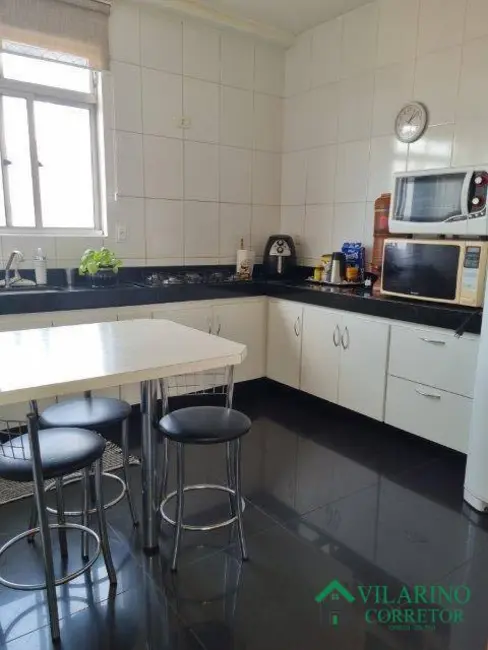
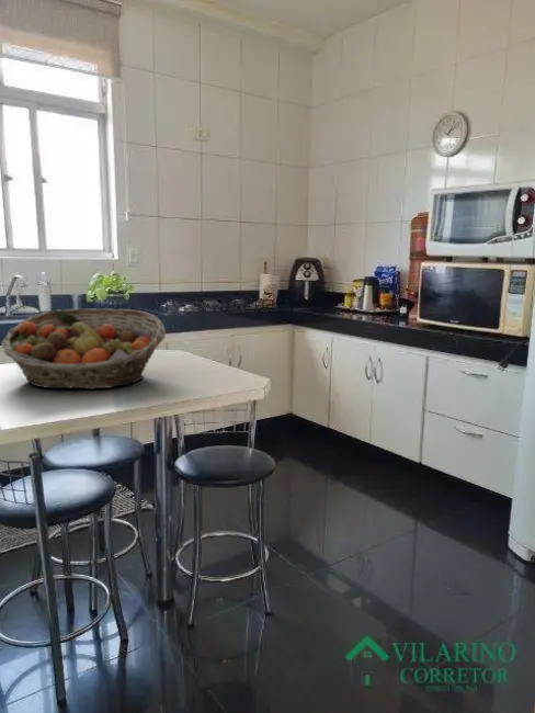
+ fruit basket (87, 346)
